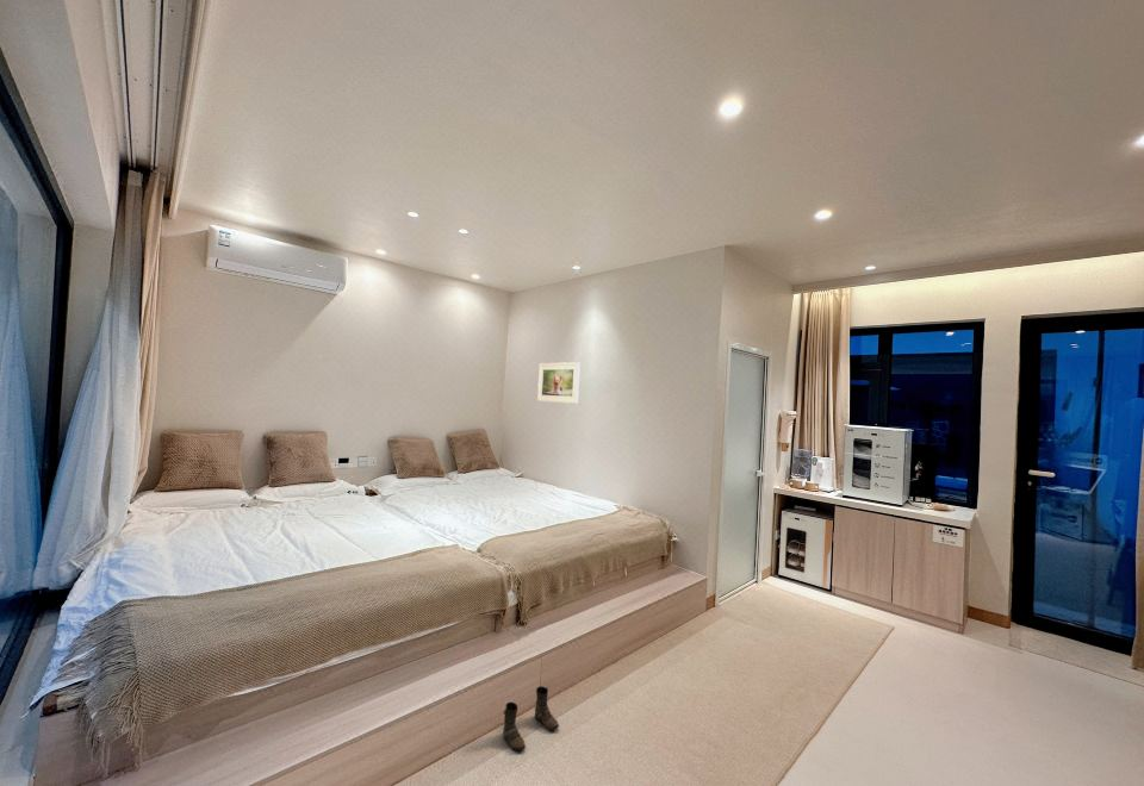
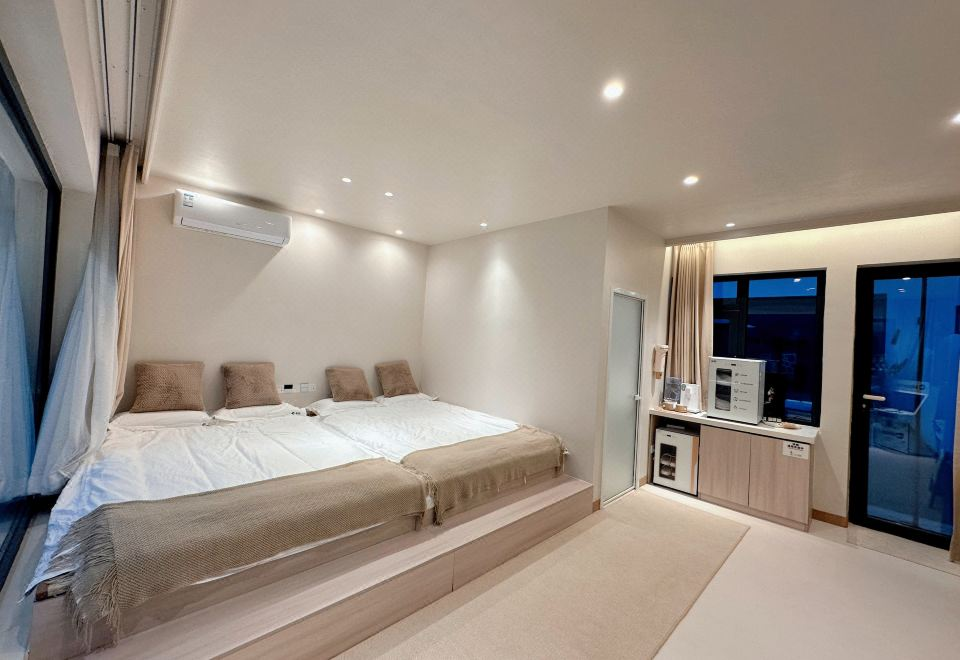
- boots (535, 716)
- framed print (558, 382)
